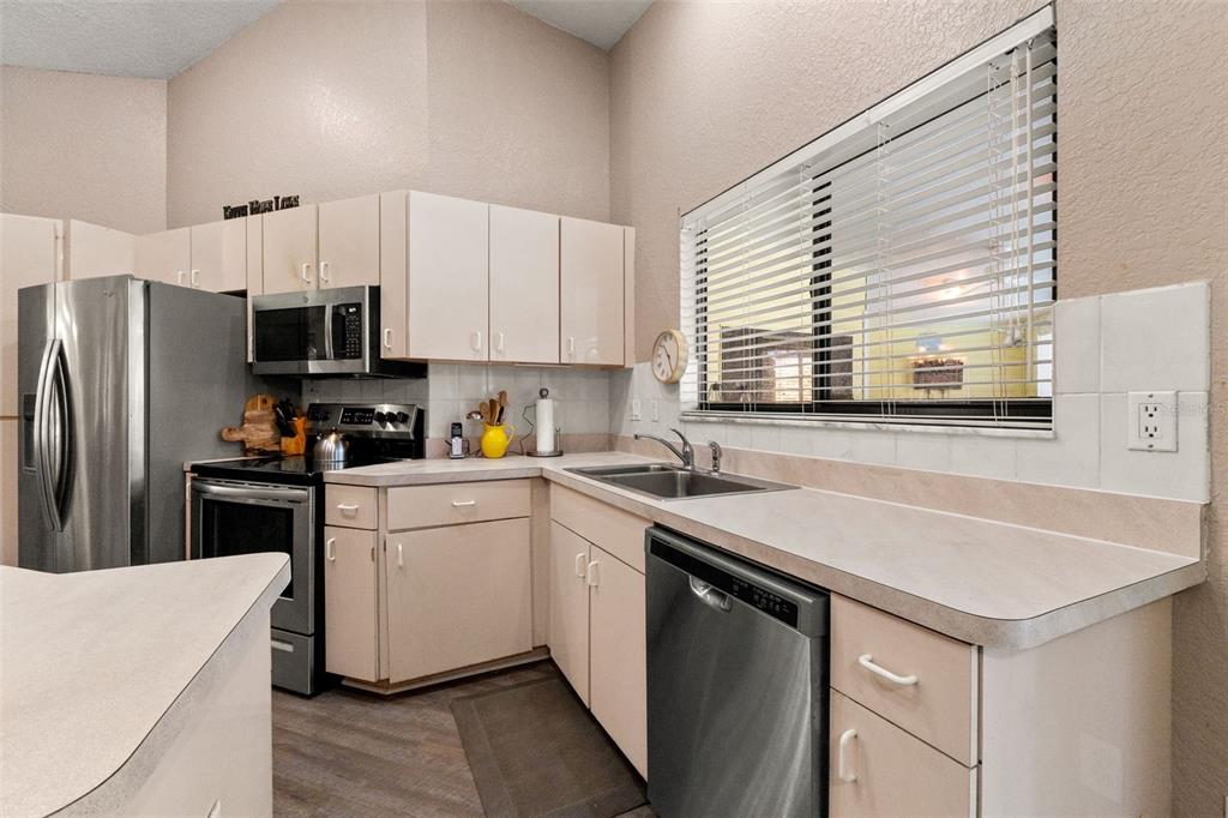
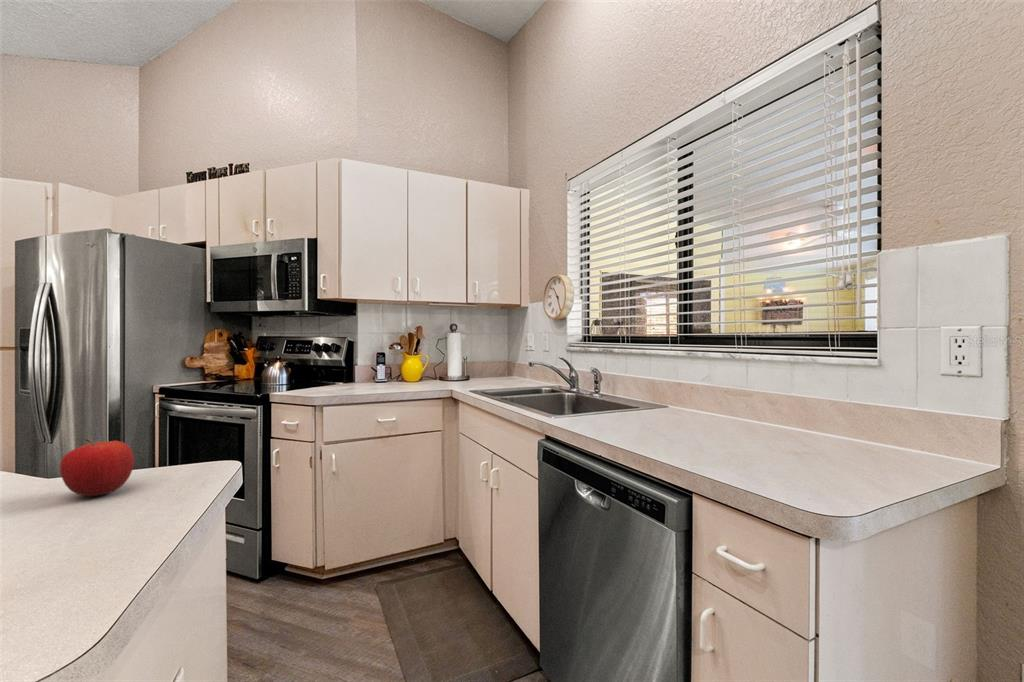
+ fruit (98, 465)
